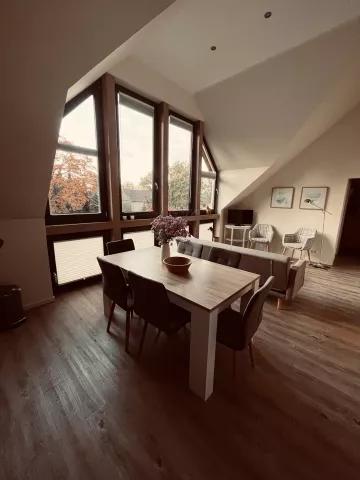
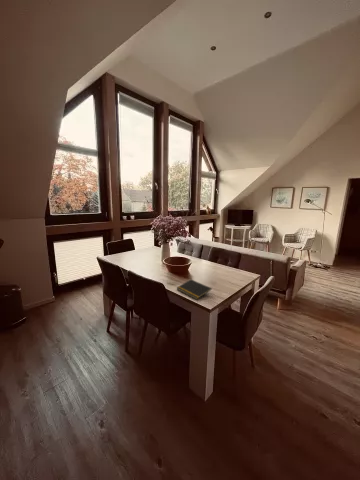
+ notepad (193, 288)
